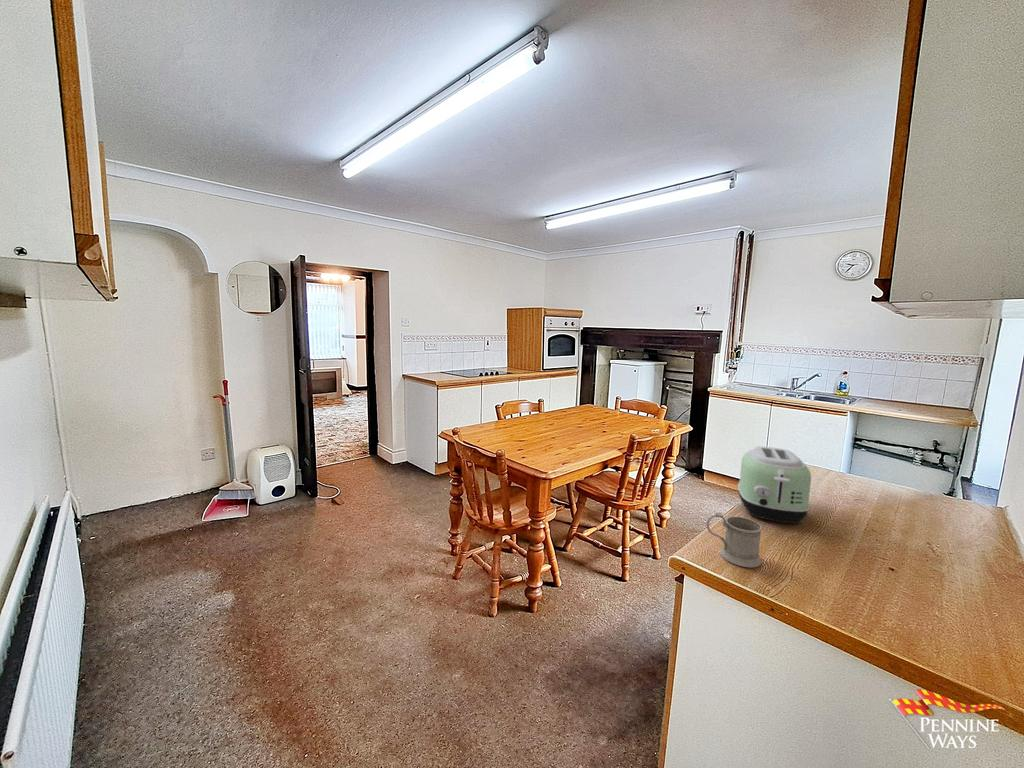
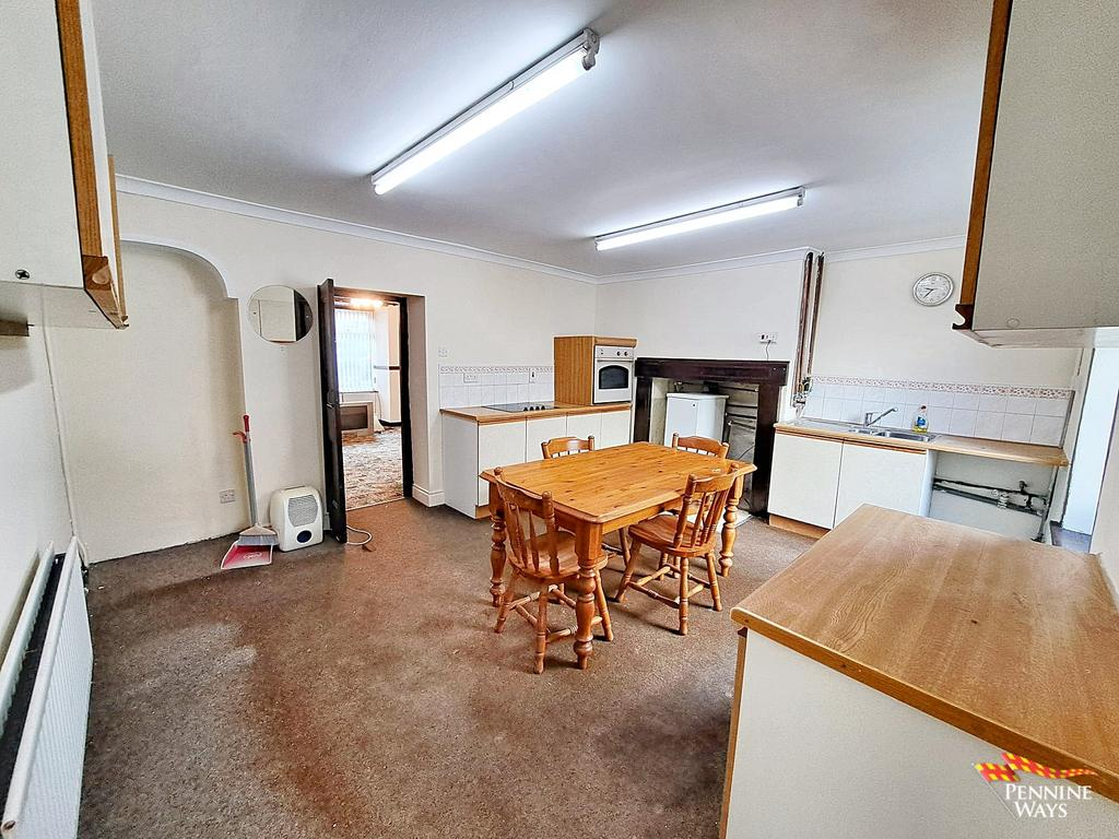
- toaster (773, 482)
- mug (733, 535)
